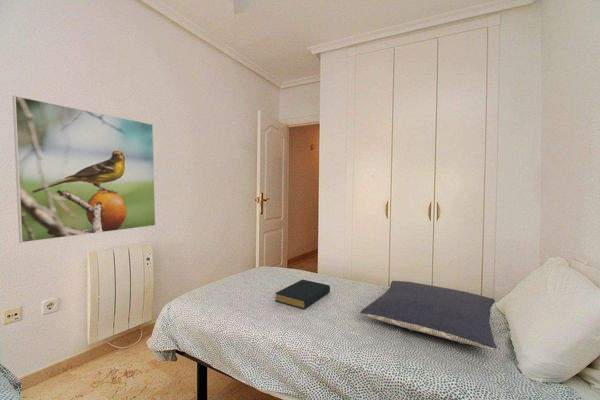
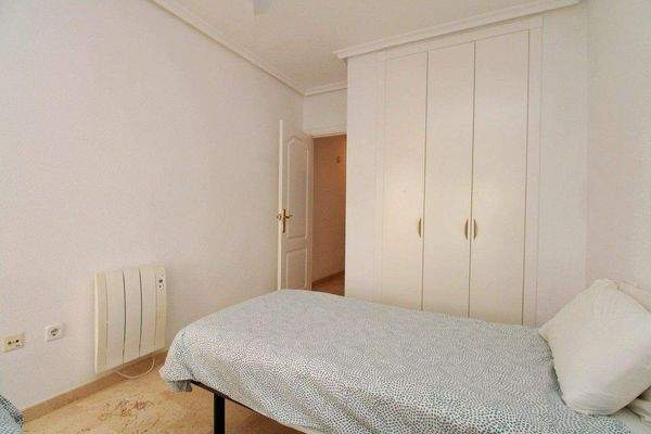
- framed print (97, 173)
- pillow (430, 306)
- hardback book (303, 292)
